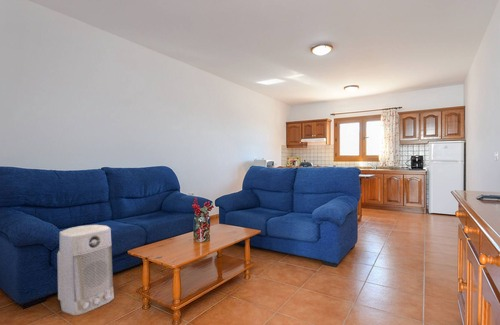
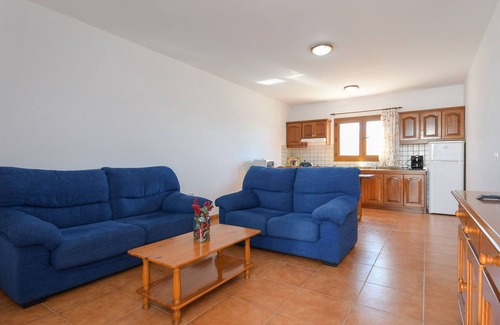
- air purifier (85, 265)
